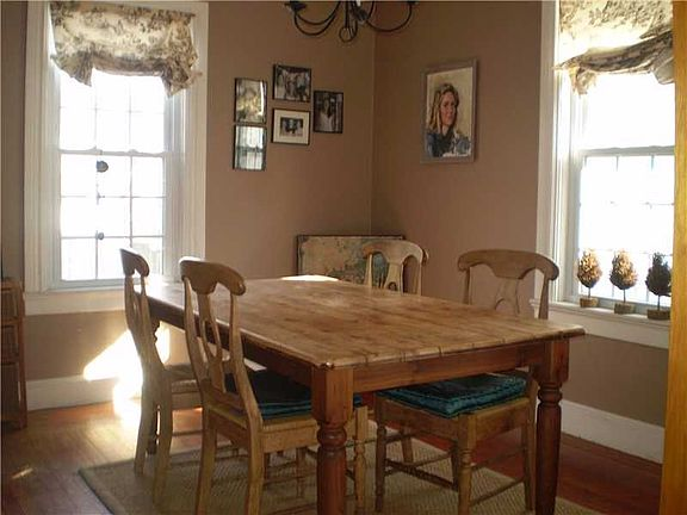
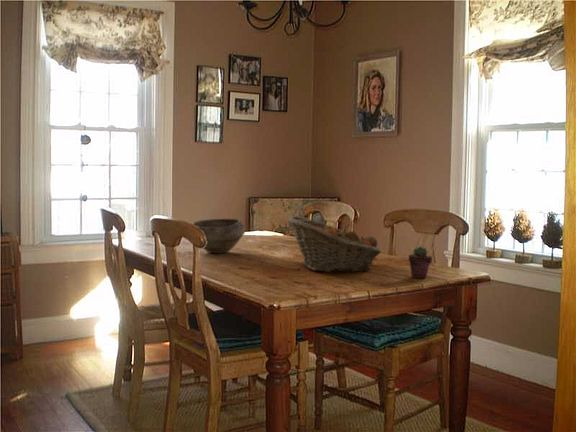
+ potted succulent (419, 261)
+ fruit basket (333, 242)
+ bowl (217, 235)
